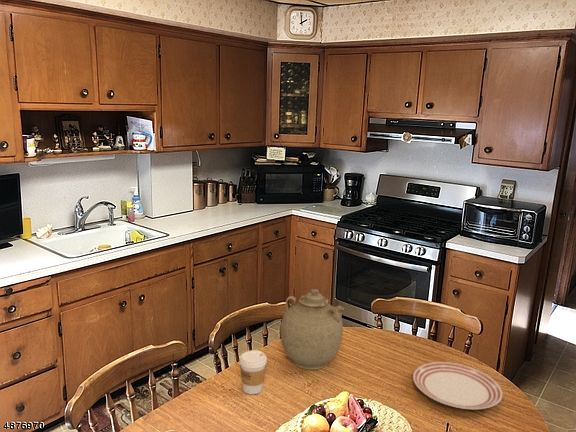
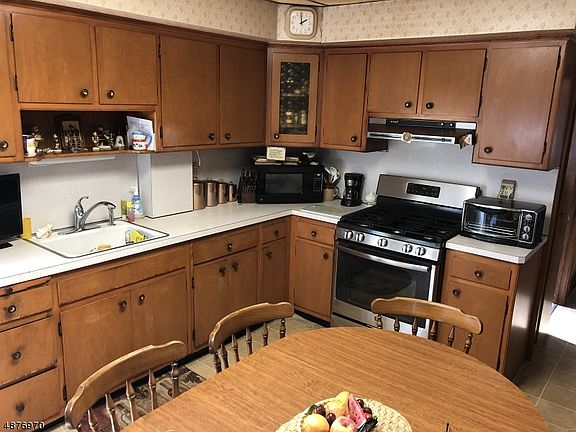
- coffee cup (252, 371)
- teapot (312, 325)
- dinner plate (456, 387)
